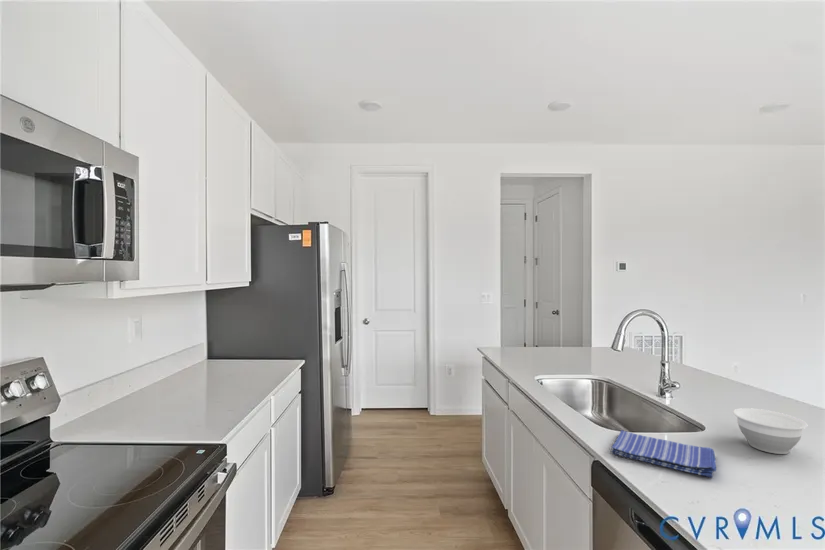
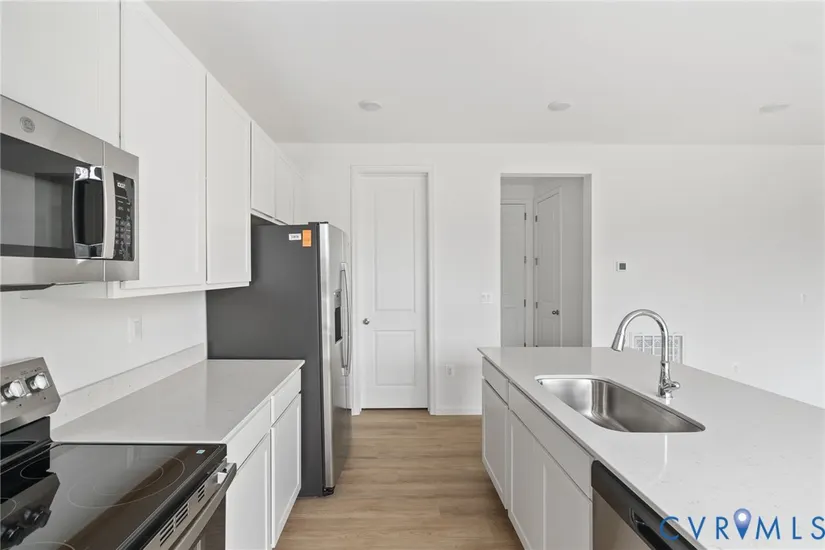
- bowl (768, 432)
- dish towel (662, 449)
